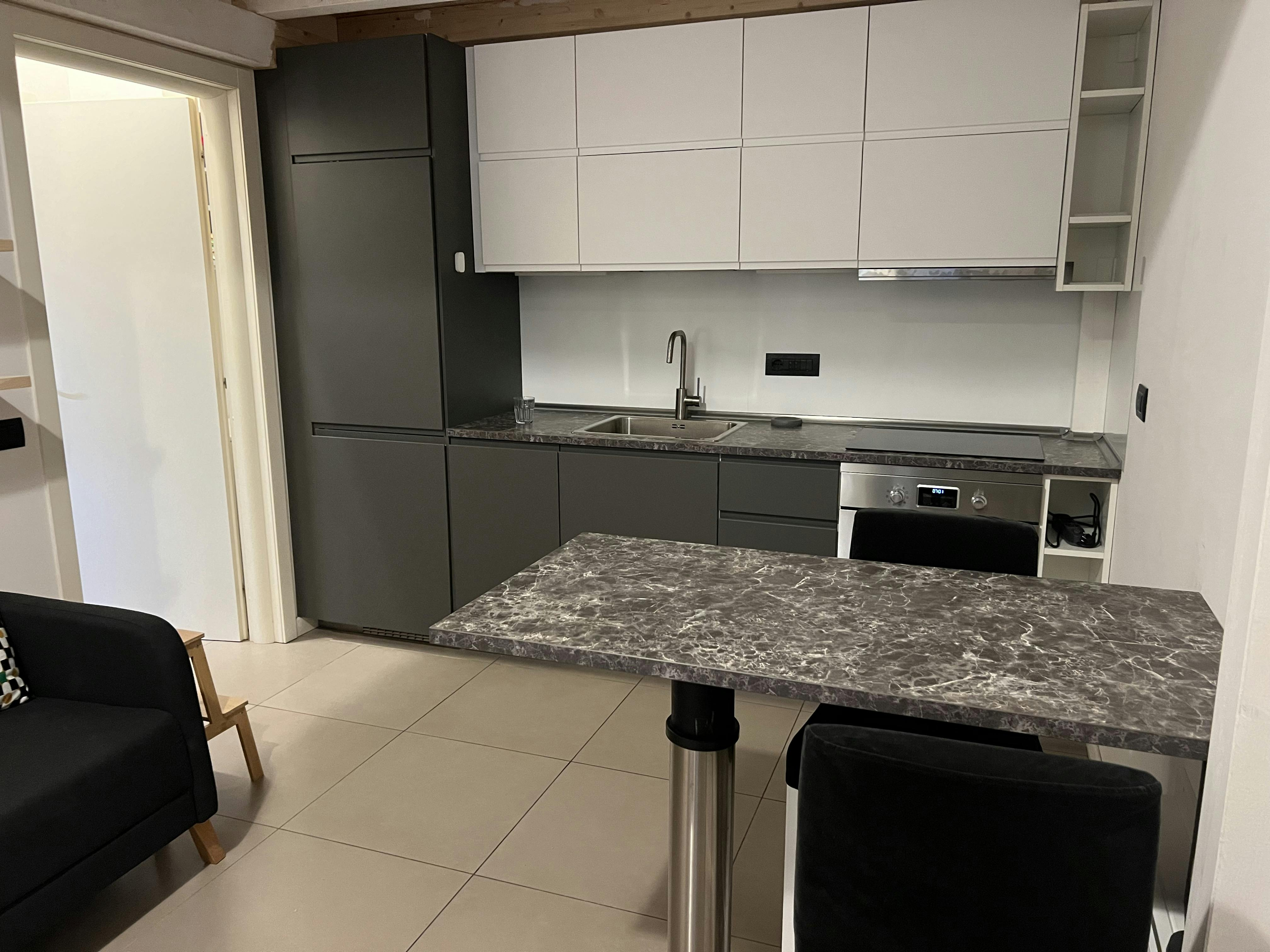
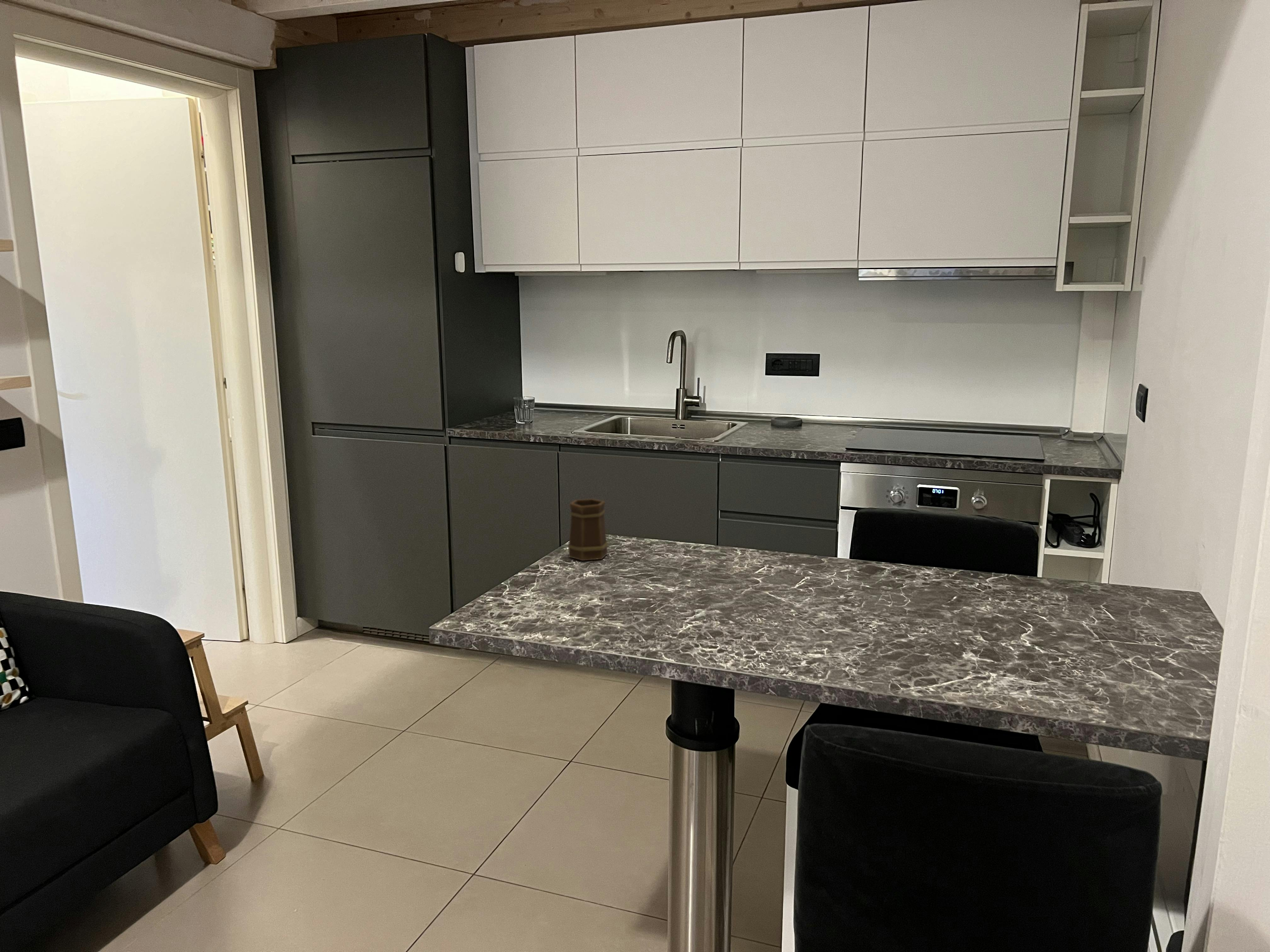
+ mug (588, 528)
